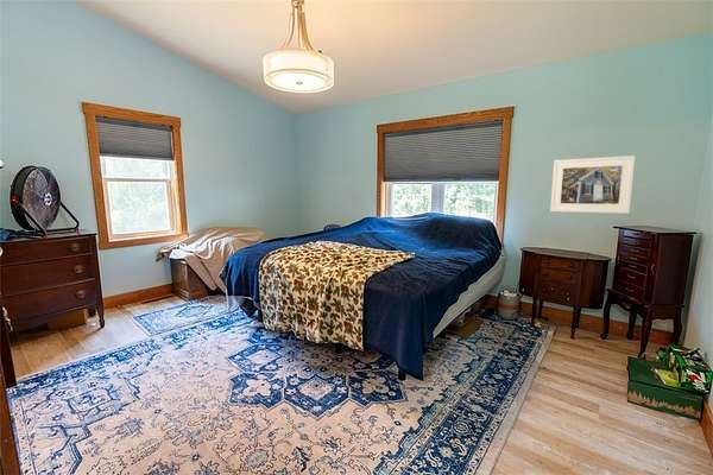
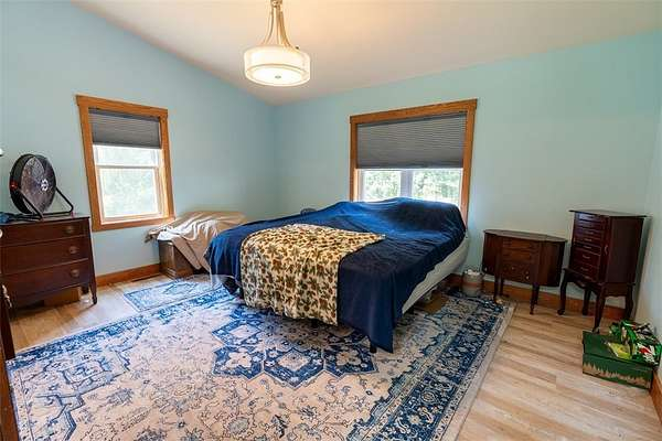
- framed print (589, 185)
